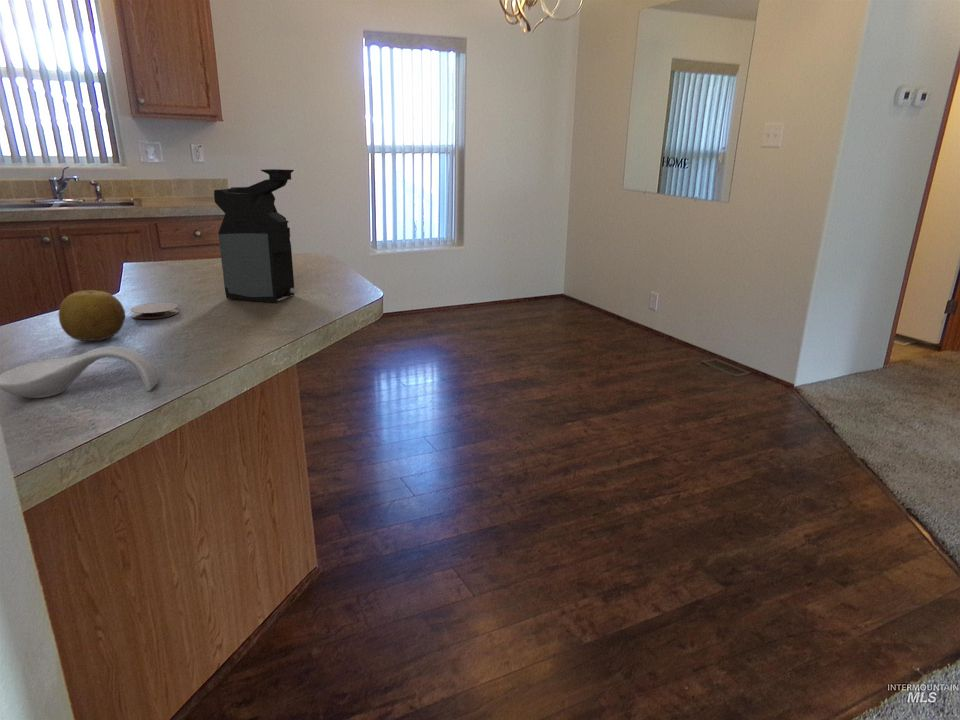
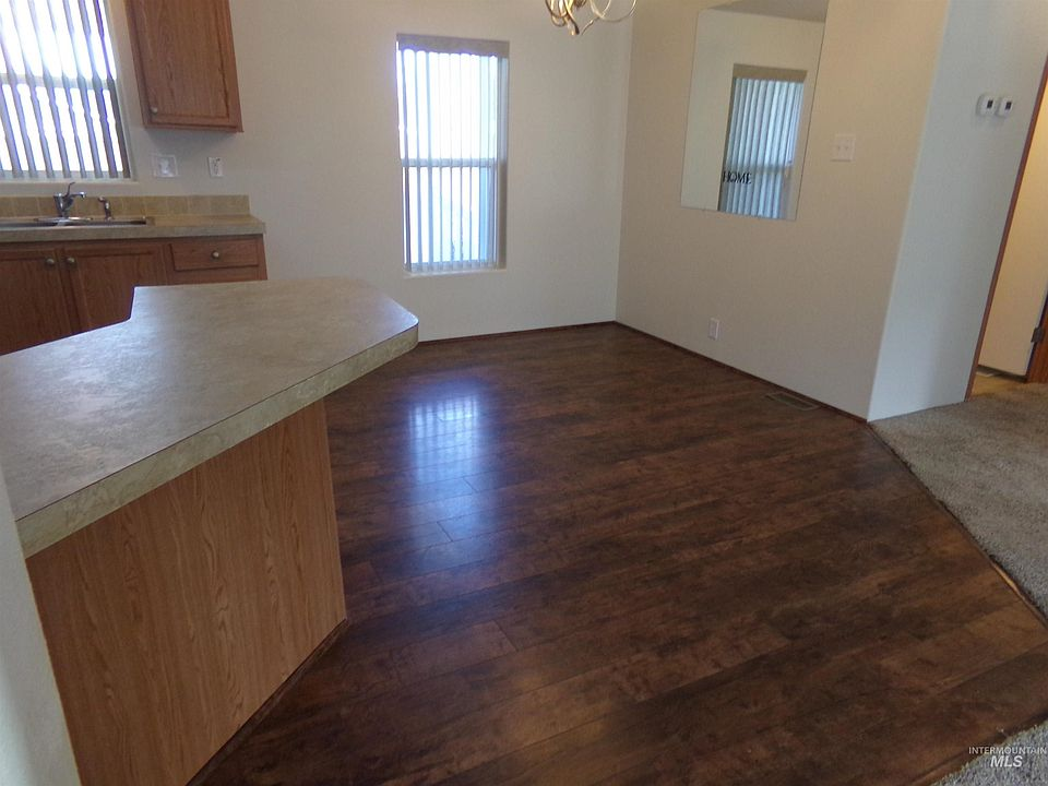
- coffee maker (258, 235)
- spoon rest (77, 370)
- coaster (154, 310)
- fruit (92, 315)
